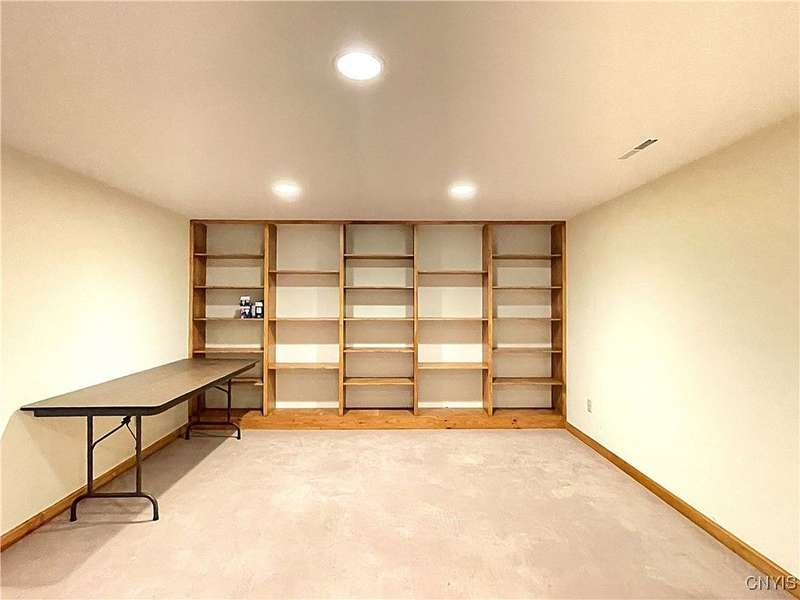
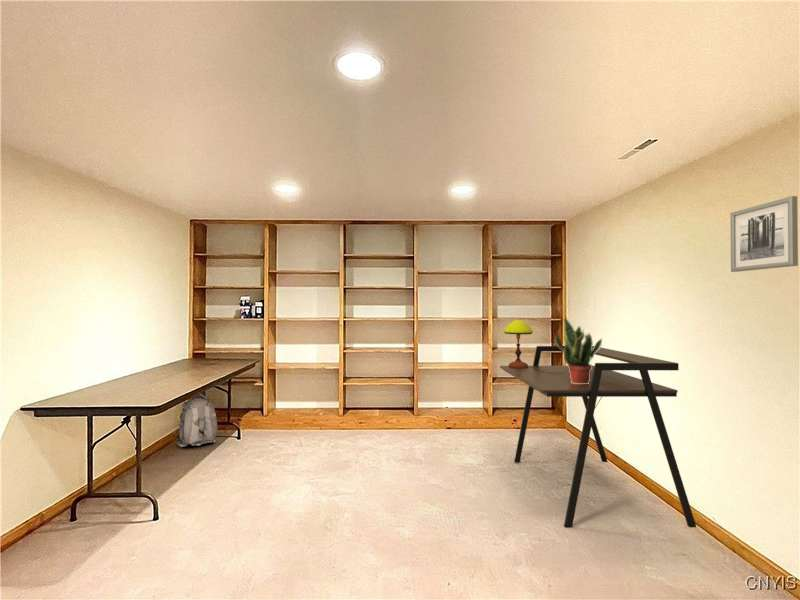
+ backpack (197, 418)
+ table lamp (530, 333)
+ desk (584, 420)
+ wall art (761, 237)
+ potted plant (582, 349)
